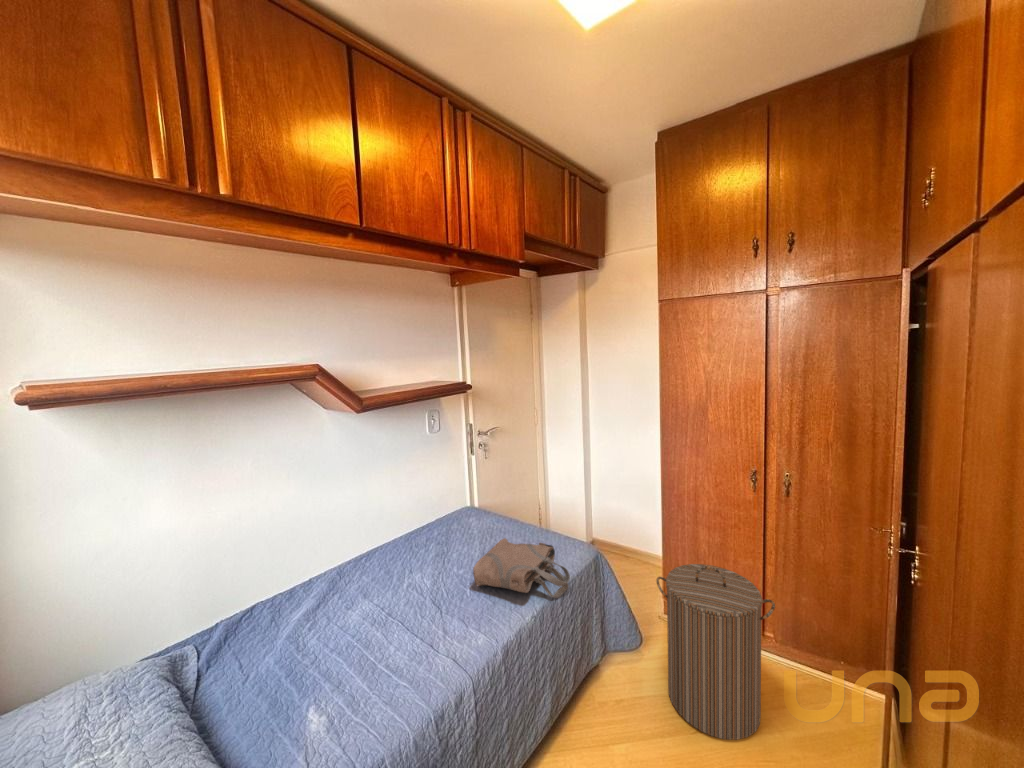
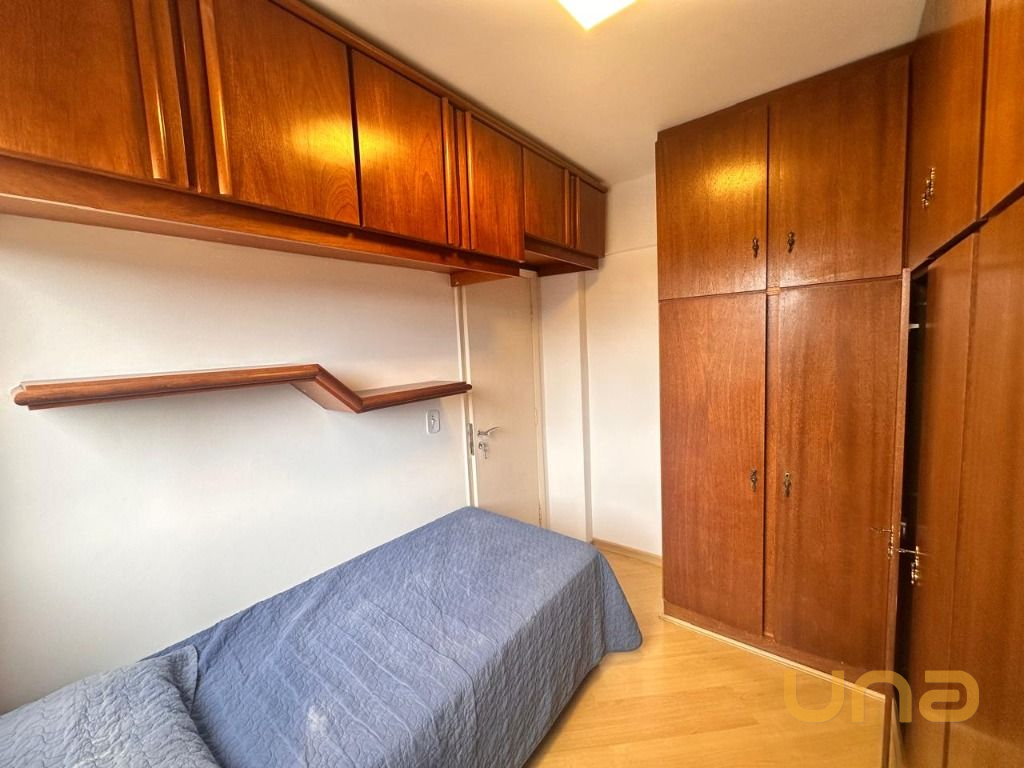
- laundry hamper (712, 635)
- tote bag (528, 566)
